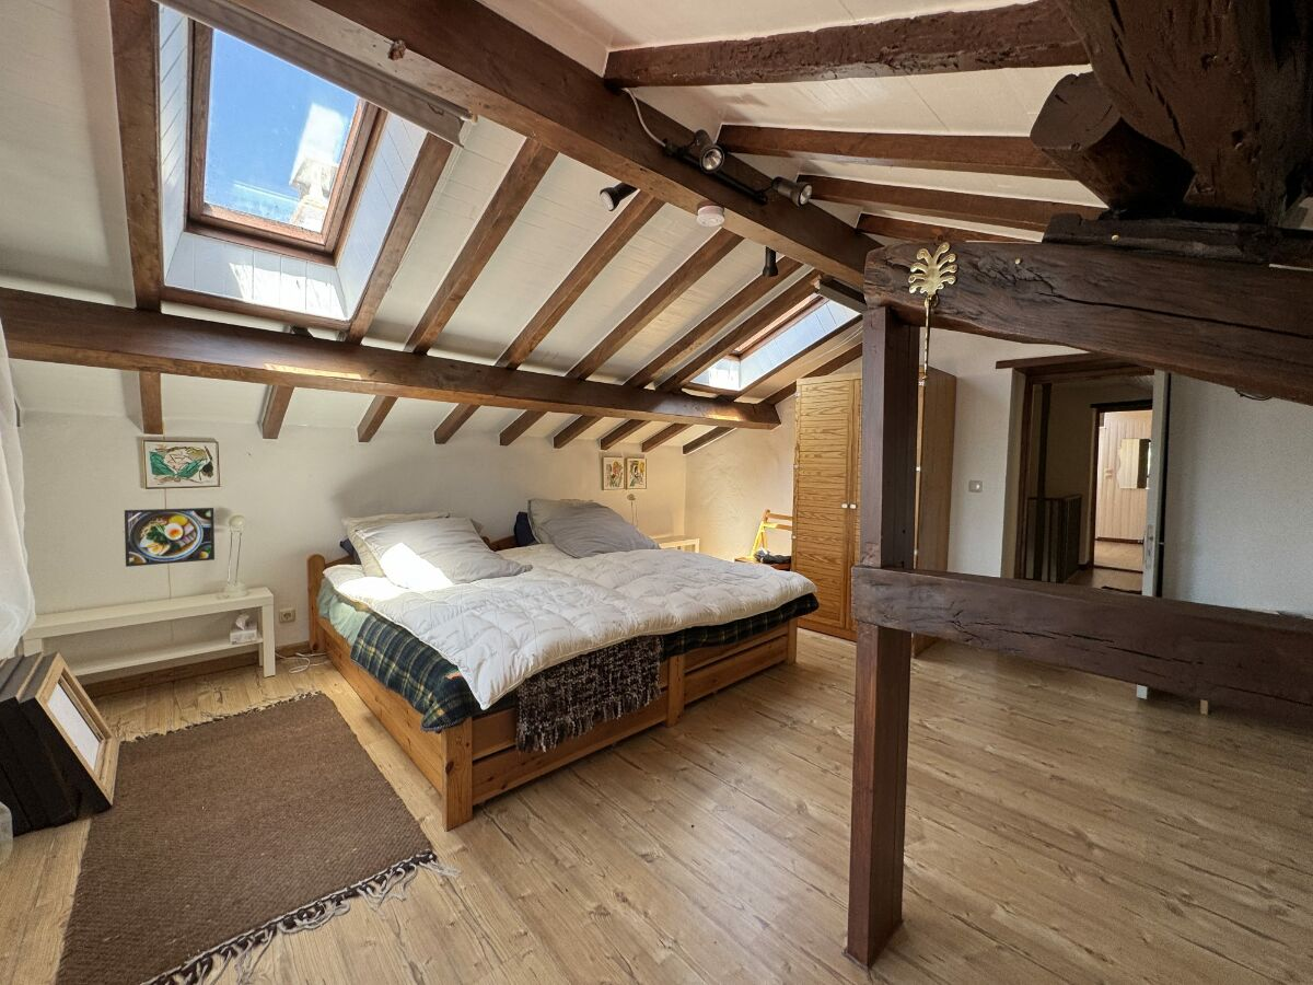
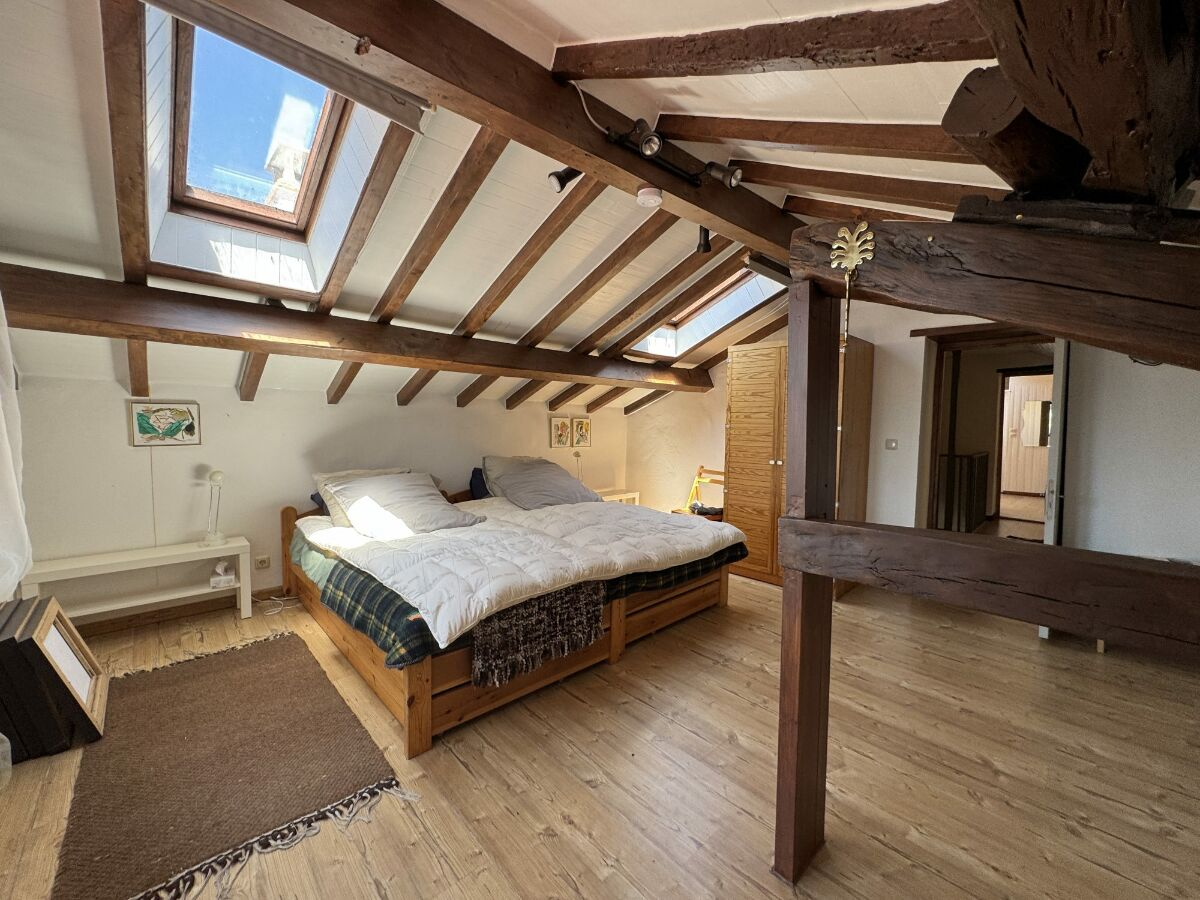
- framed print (171, 535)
